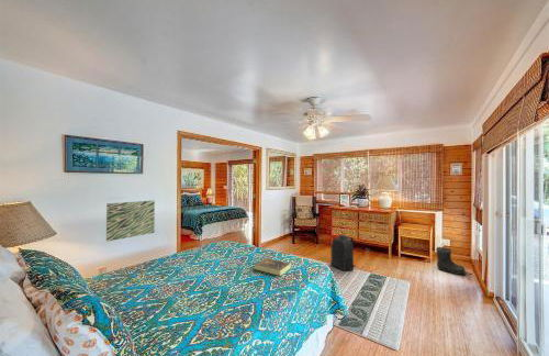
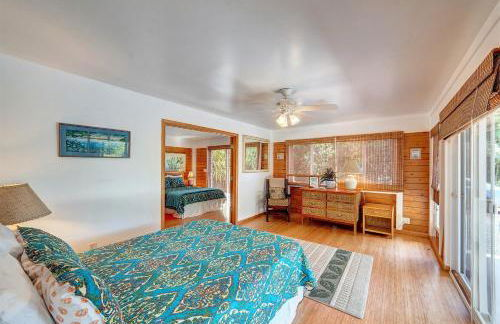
- wall art (132, 219)
- book (272, 266)
- backpack (344, 249)
- boots (450, 259)
